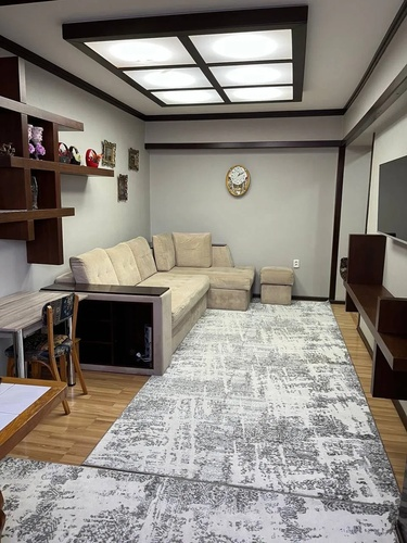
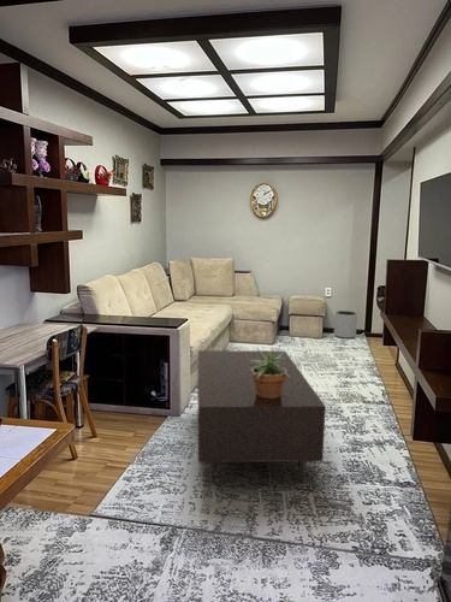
+ potted plant (269, 371)
+ coffee table (249, 408)
+ plant pot (345, 324)
